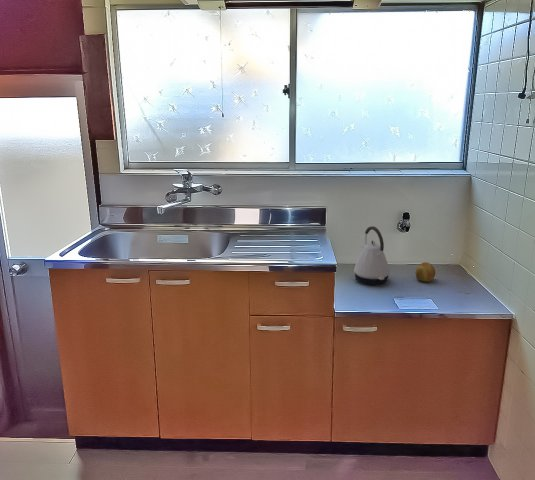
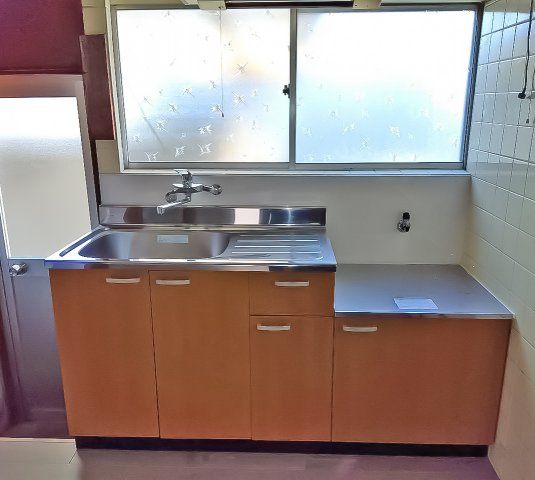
- kettle (371, 253)
- apple (425, 271)
